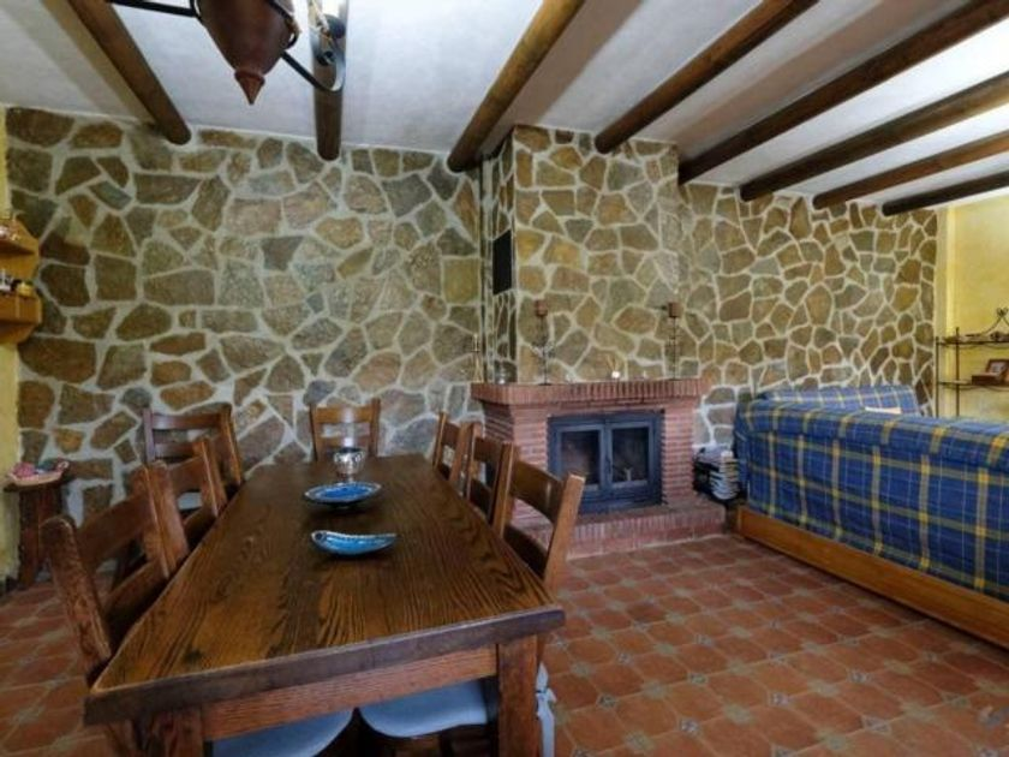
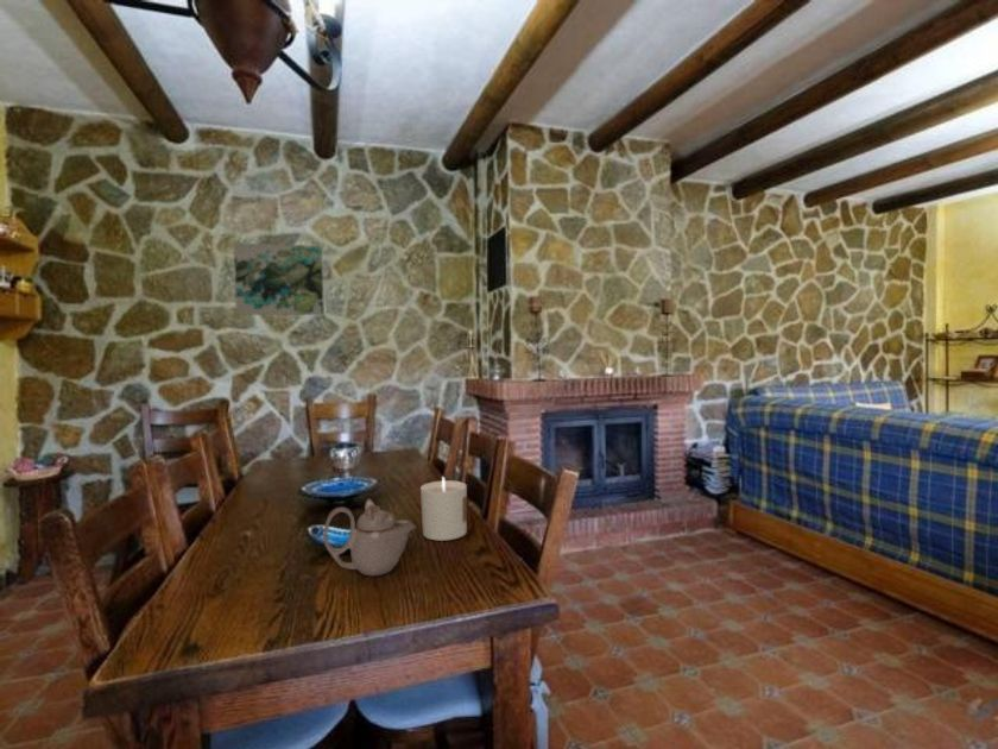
+ candle (443, 504)
+ teapot (371, 535)
+ wall art (279, 279)
